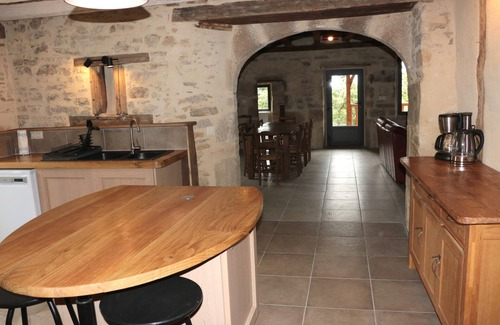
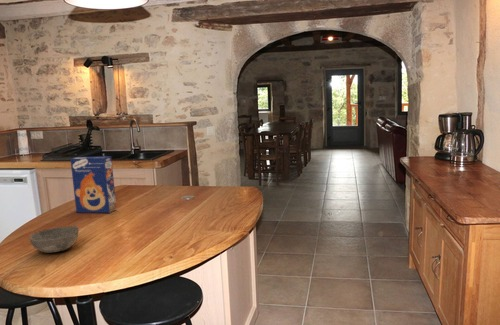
+ cereal box (93, 184)
+ bowl (55, 241)
